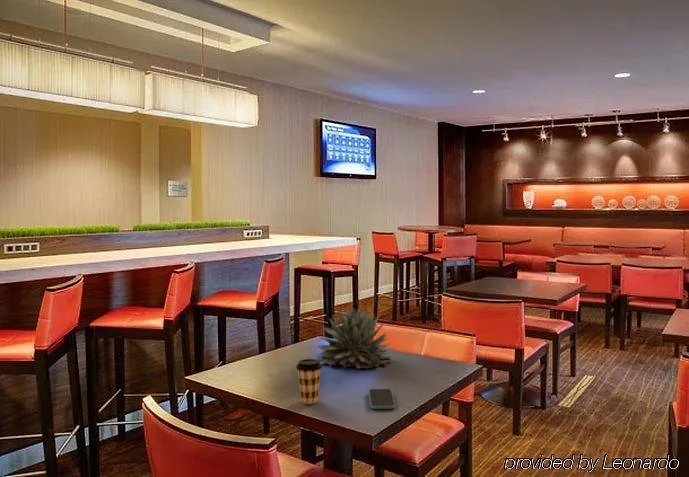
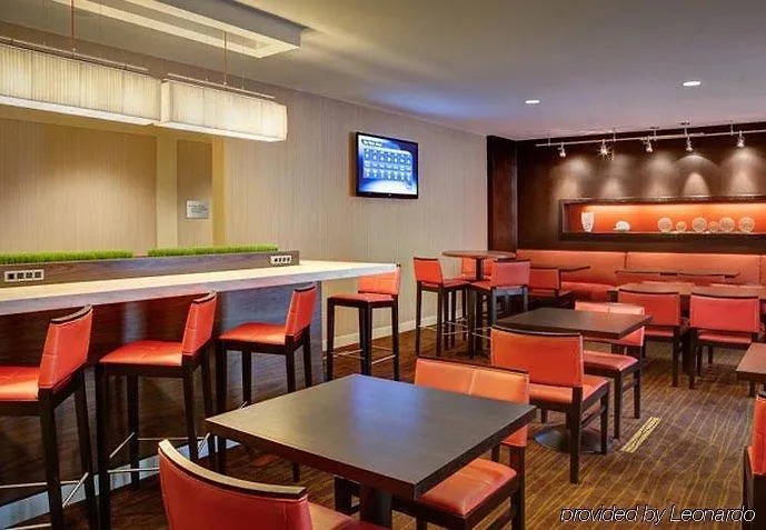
- succulent plant (353, 333)
- smartphone (381, 398)
- coffee cup (309, 381)
